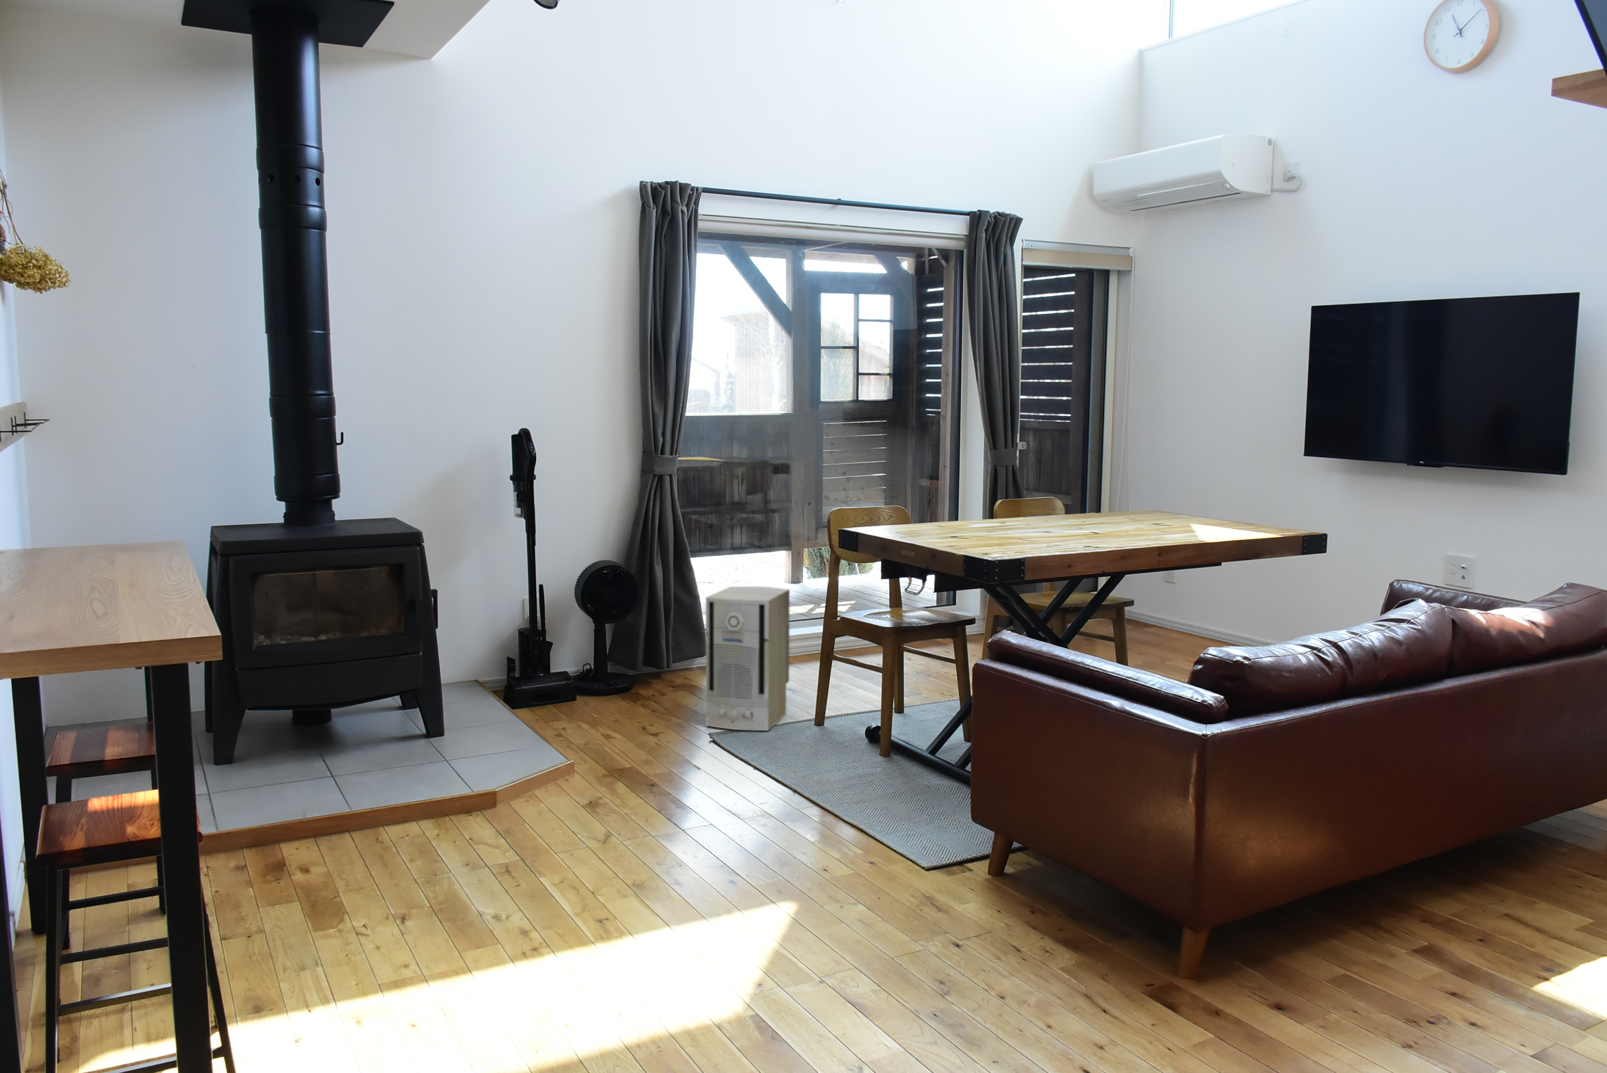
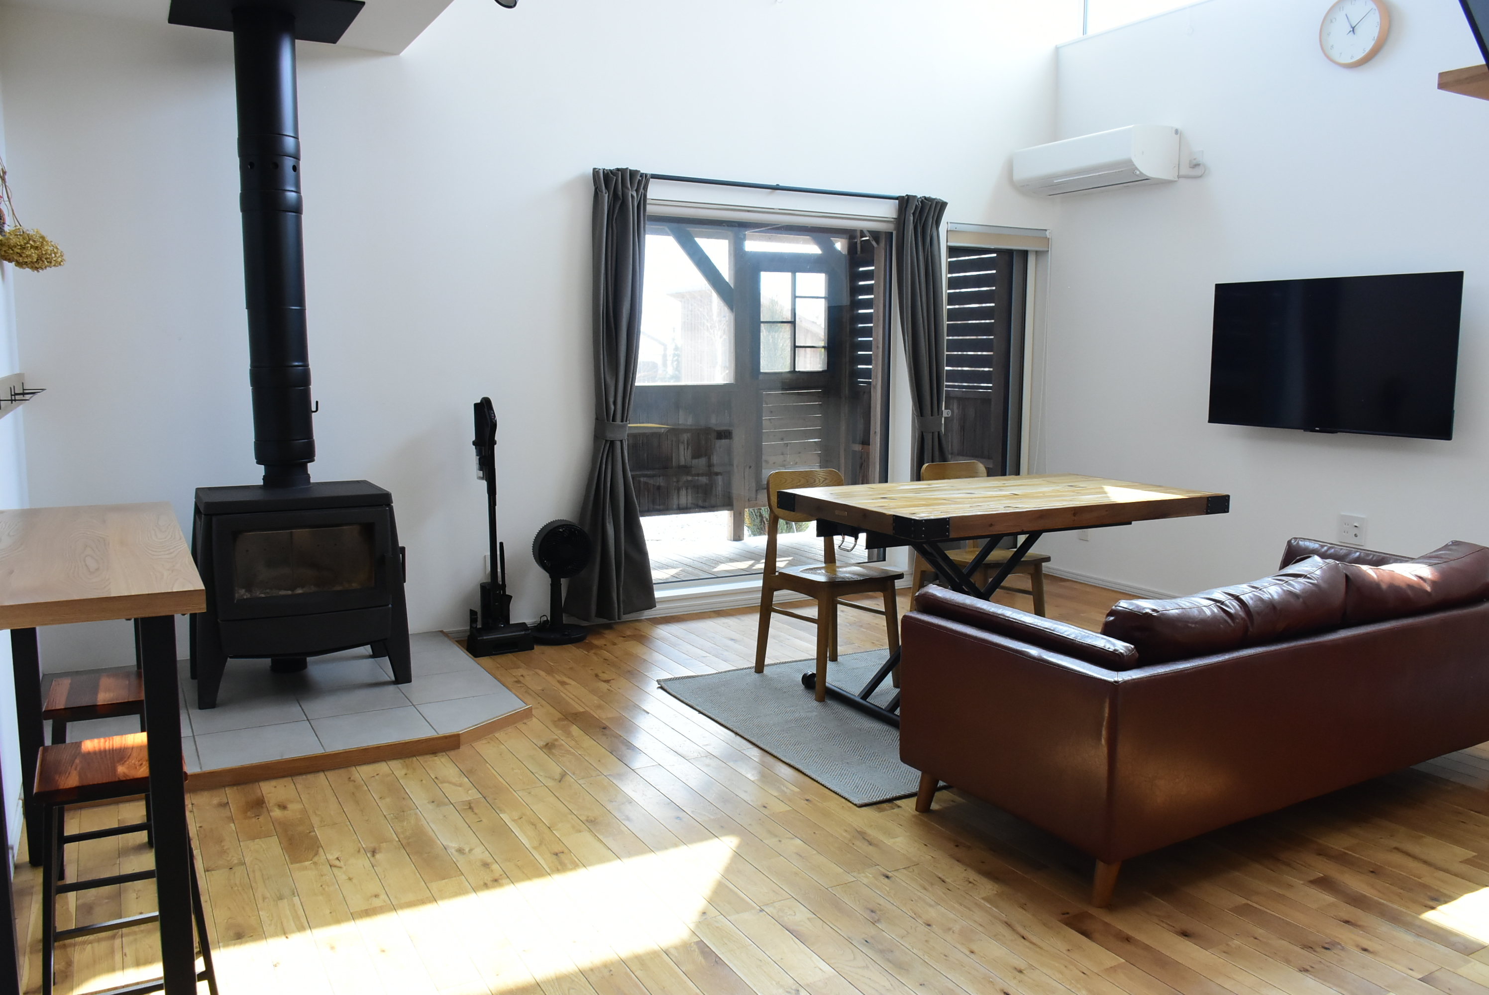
- air purifier (748, 656)
